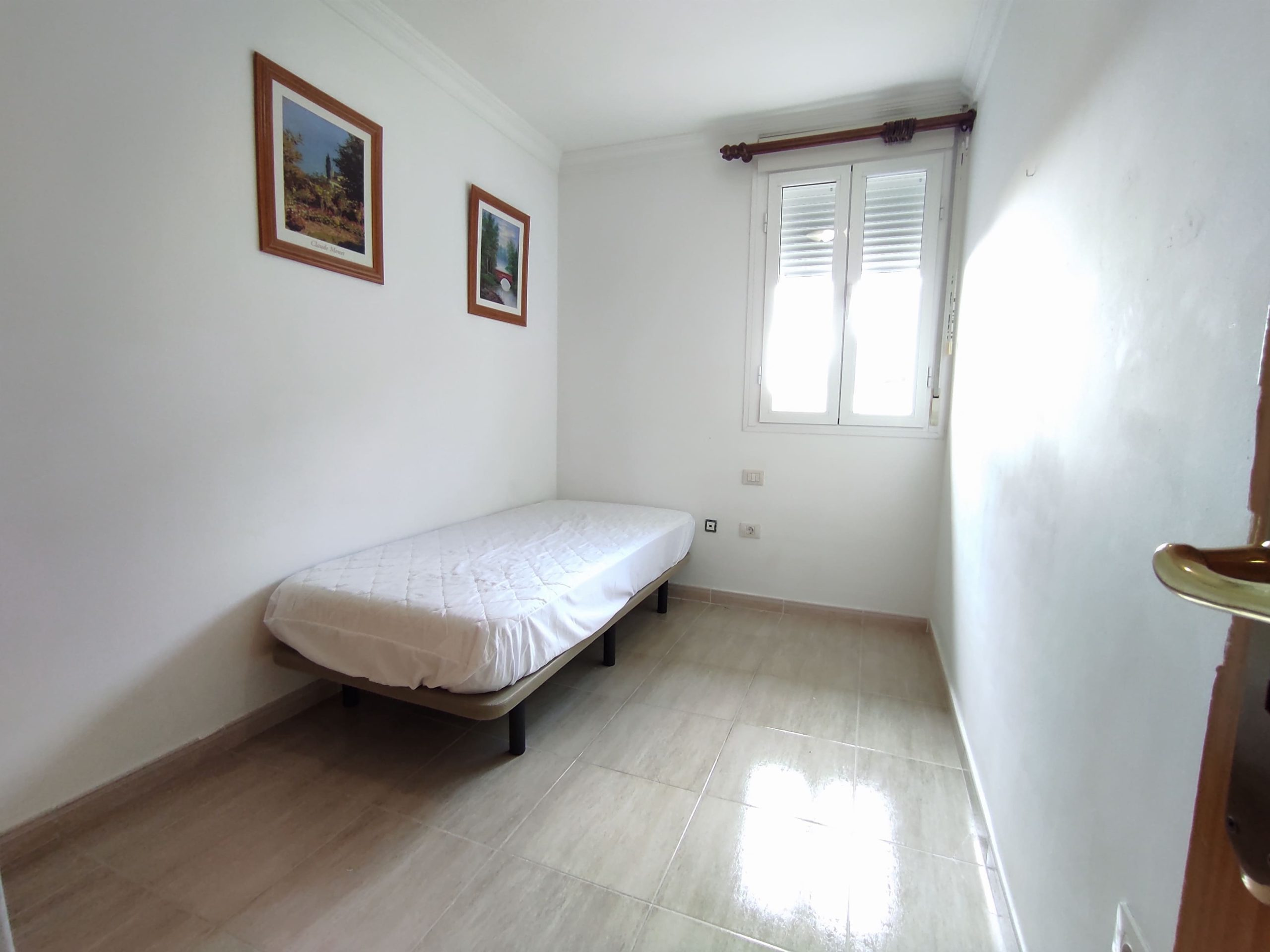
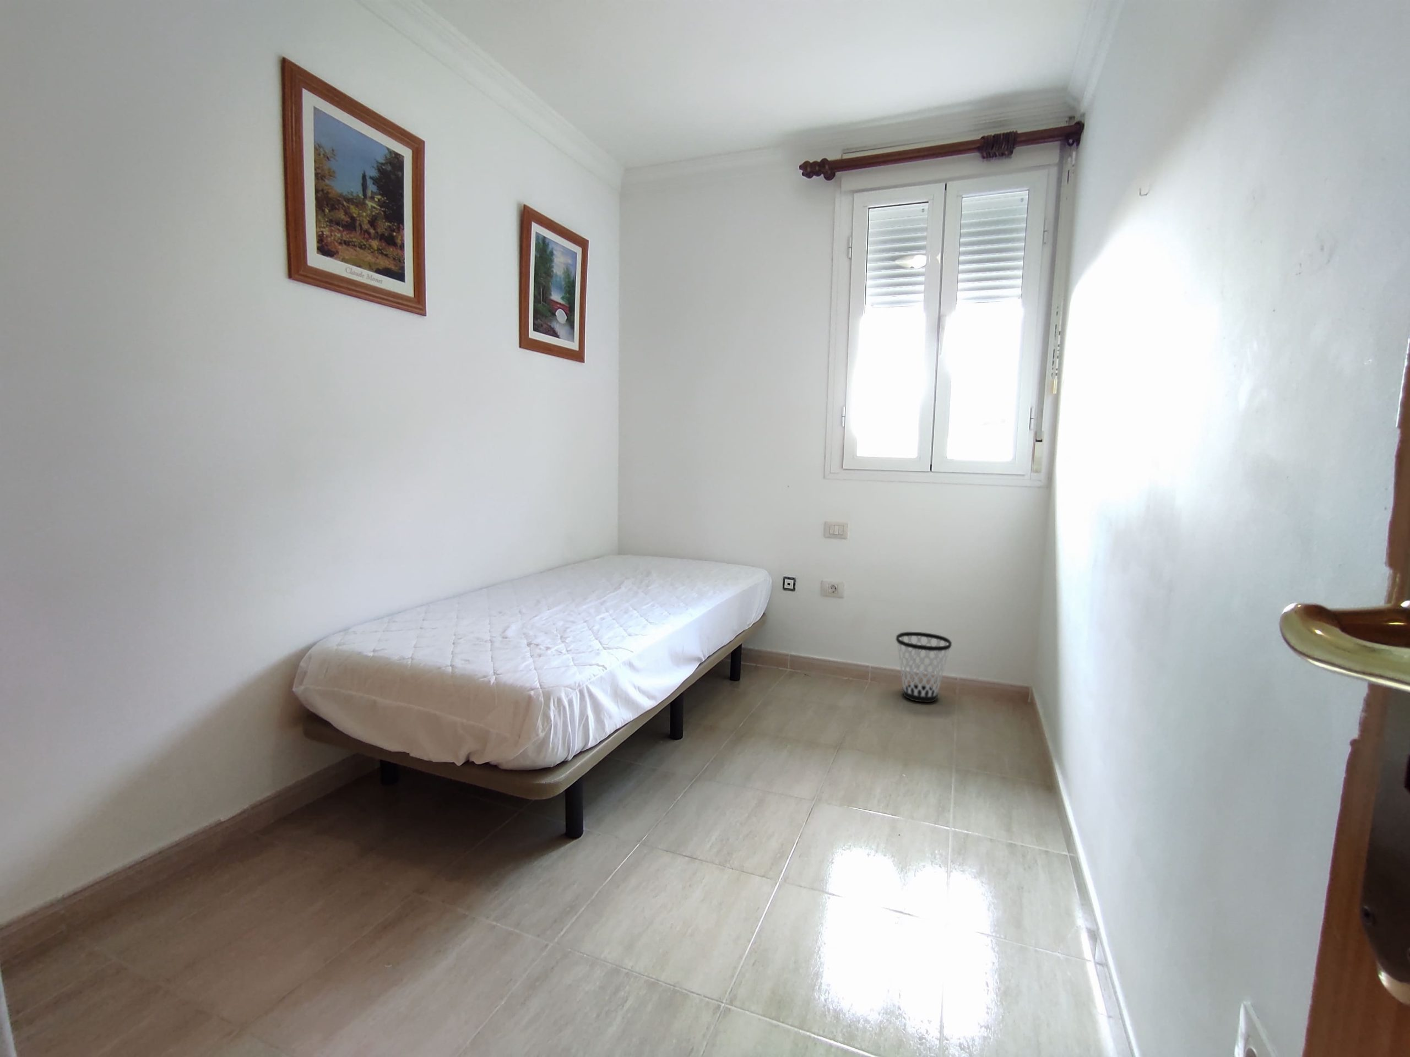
+ wastebasket (919, 667)
